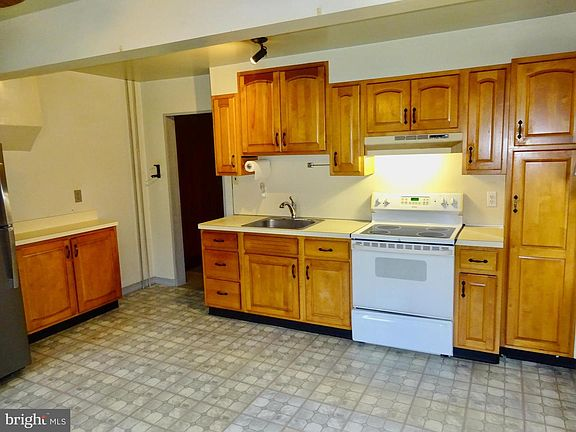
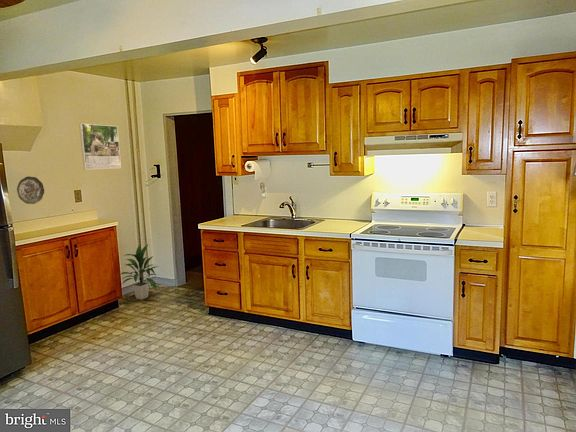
+ decorative plate (30, 190)
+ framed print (101, 147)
+ indoor plant (140, 272)
